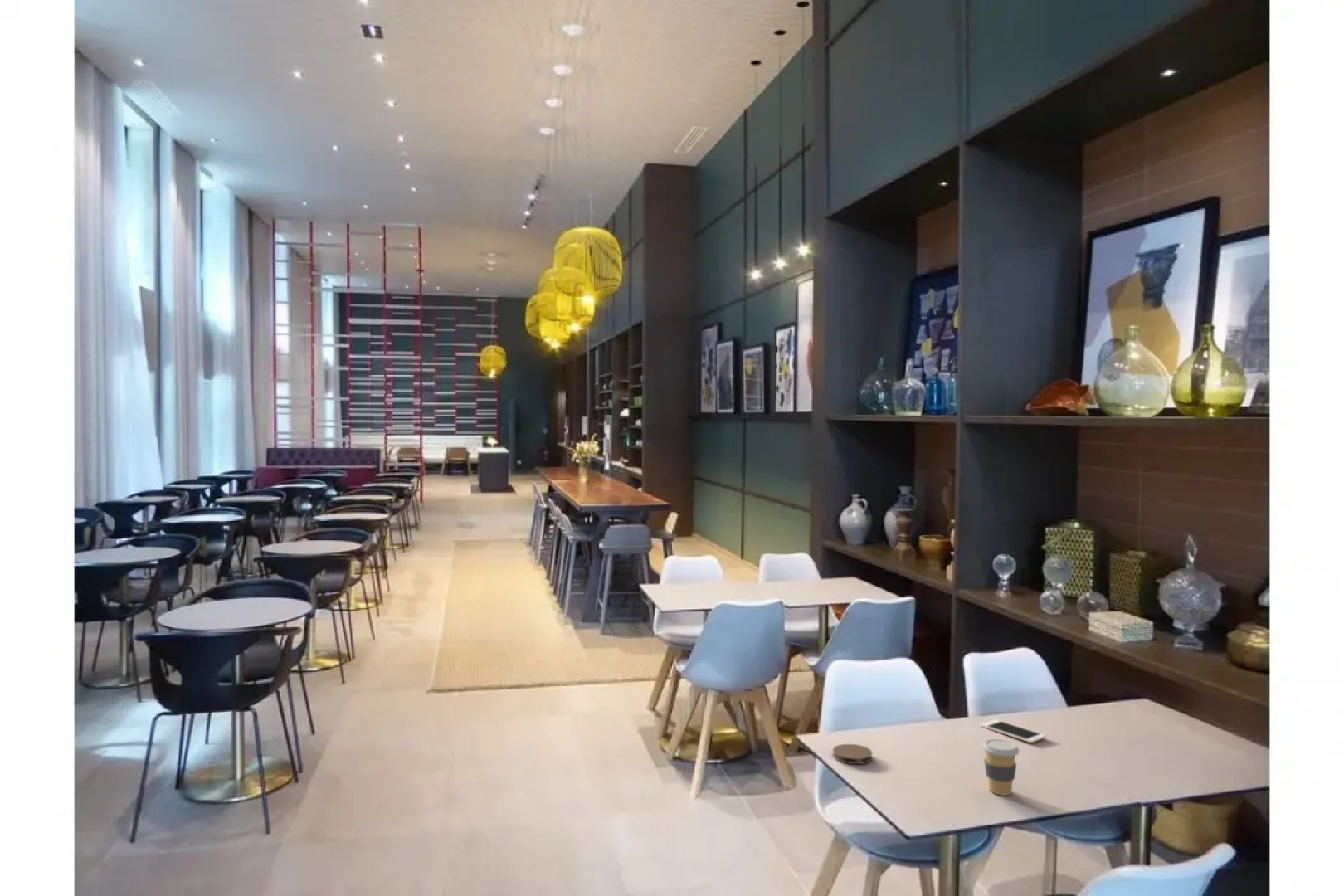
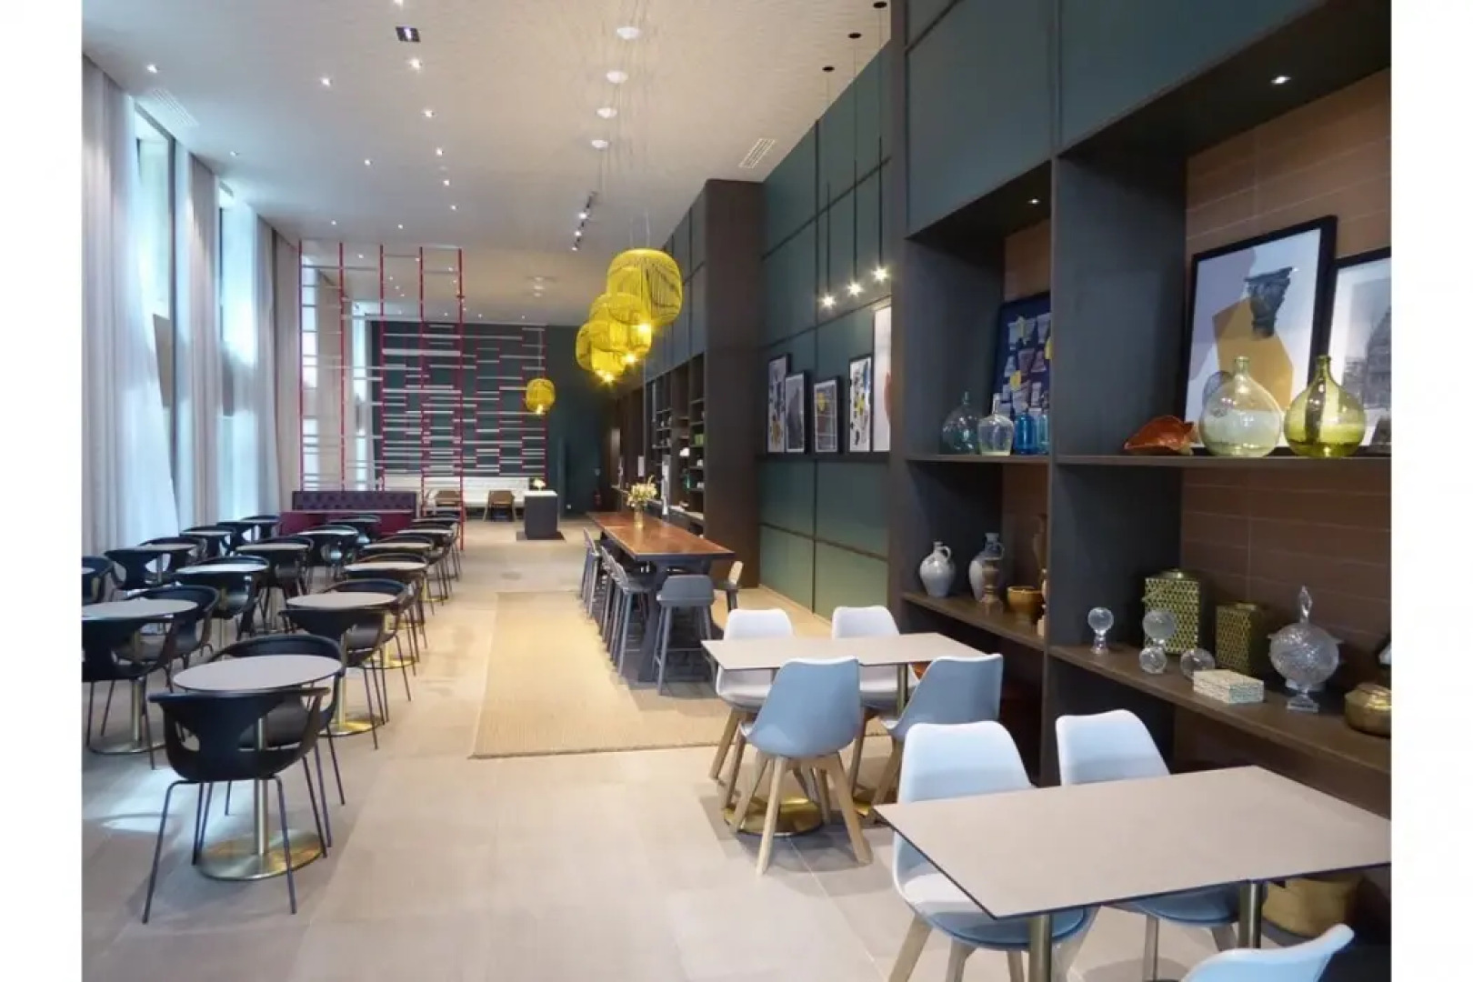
- cell phone (1012, 730)
- coffee cup (1000, 767)
- coaster (852, 753)
